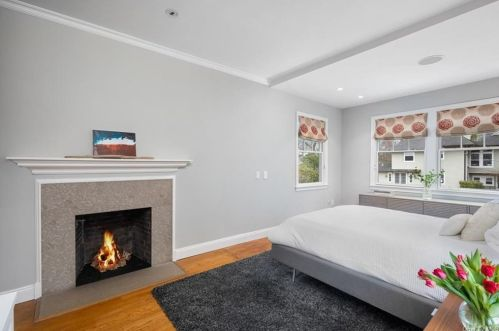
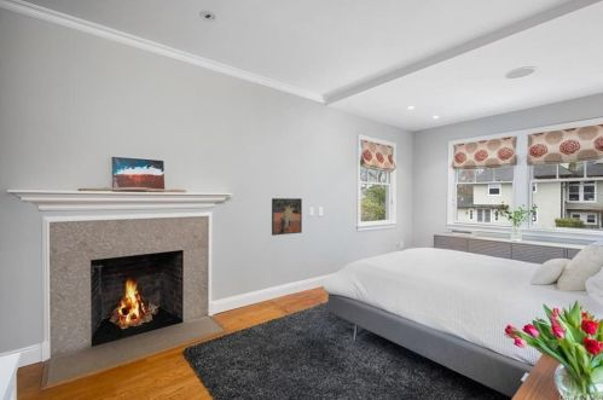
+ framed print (286, 215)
